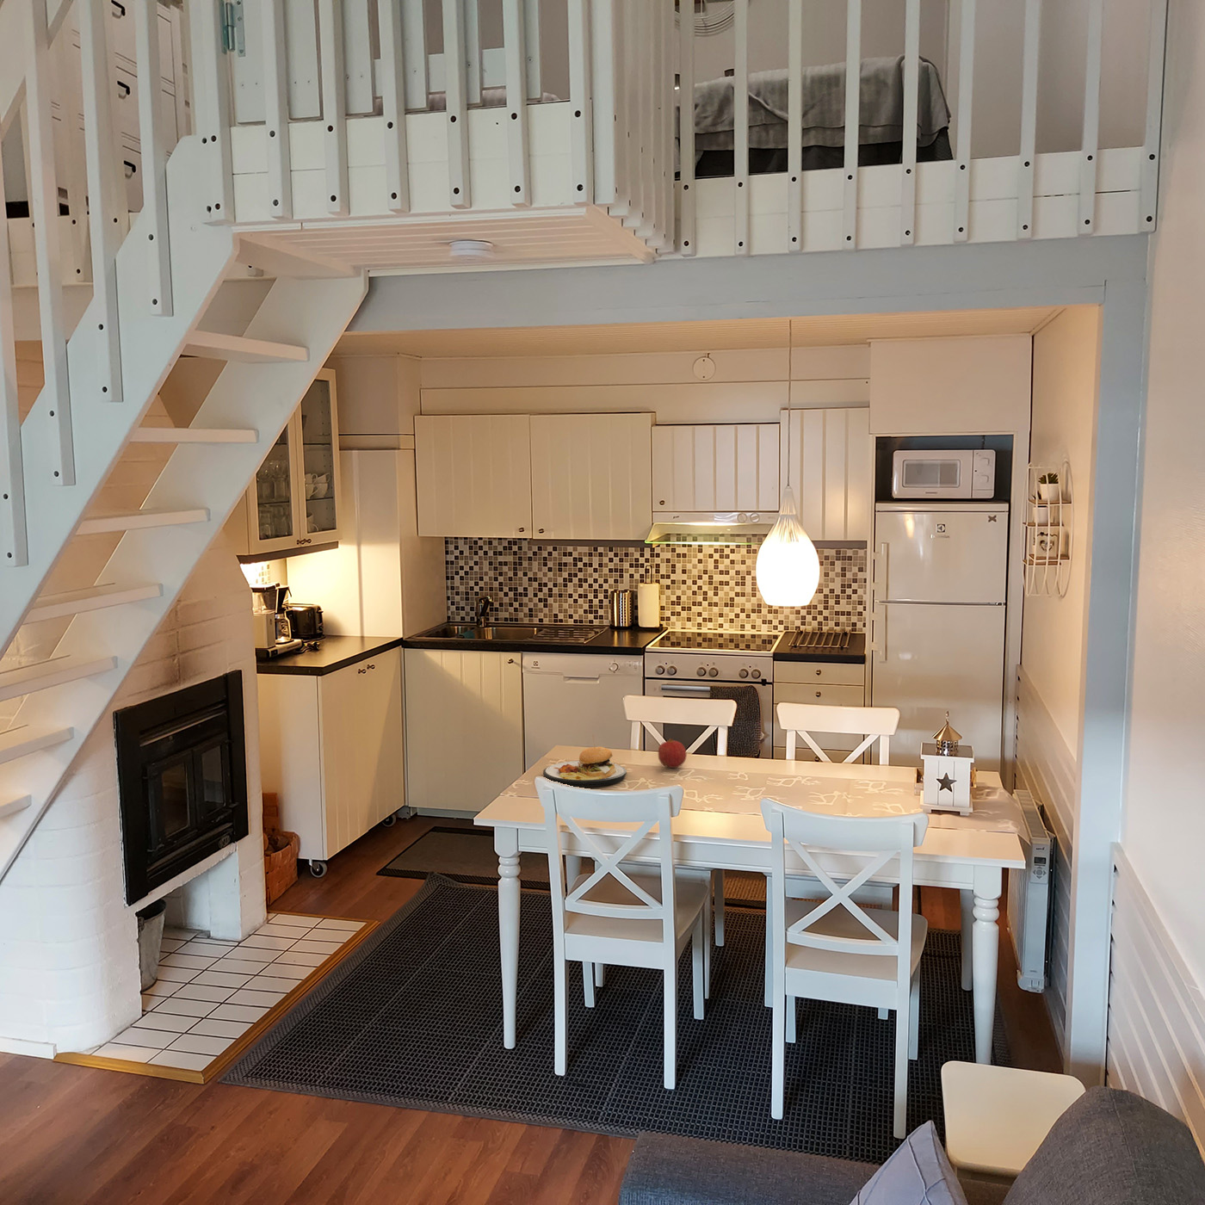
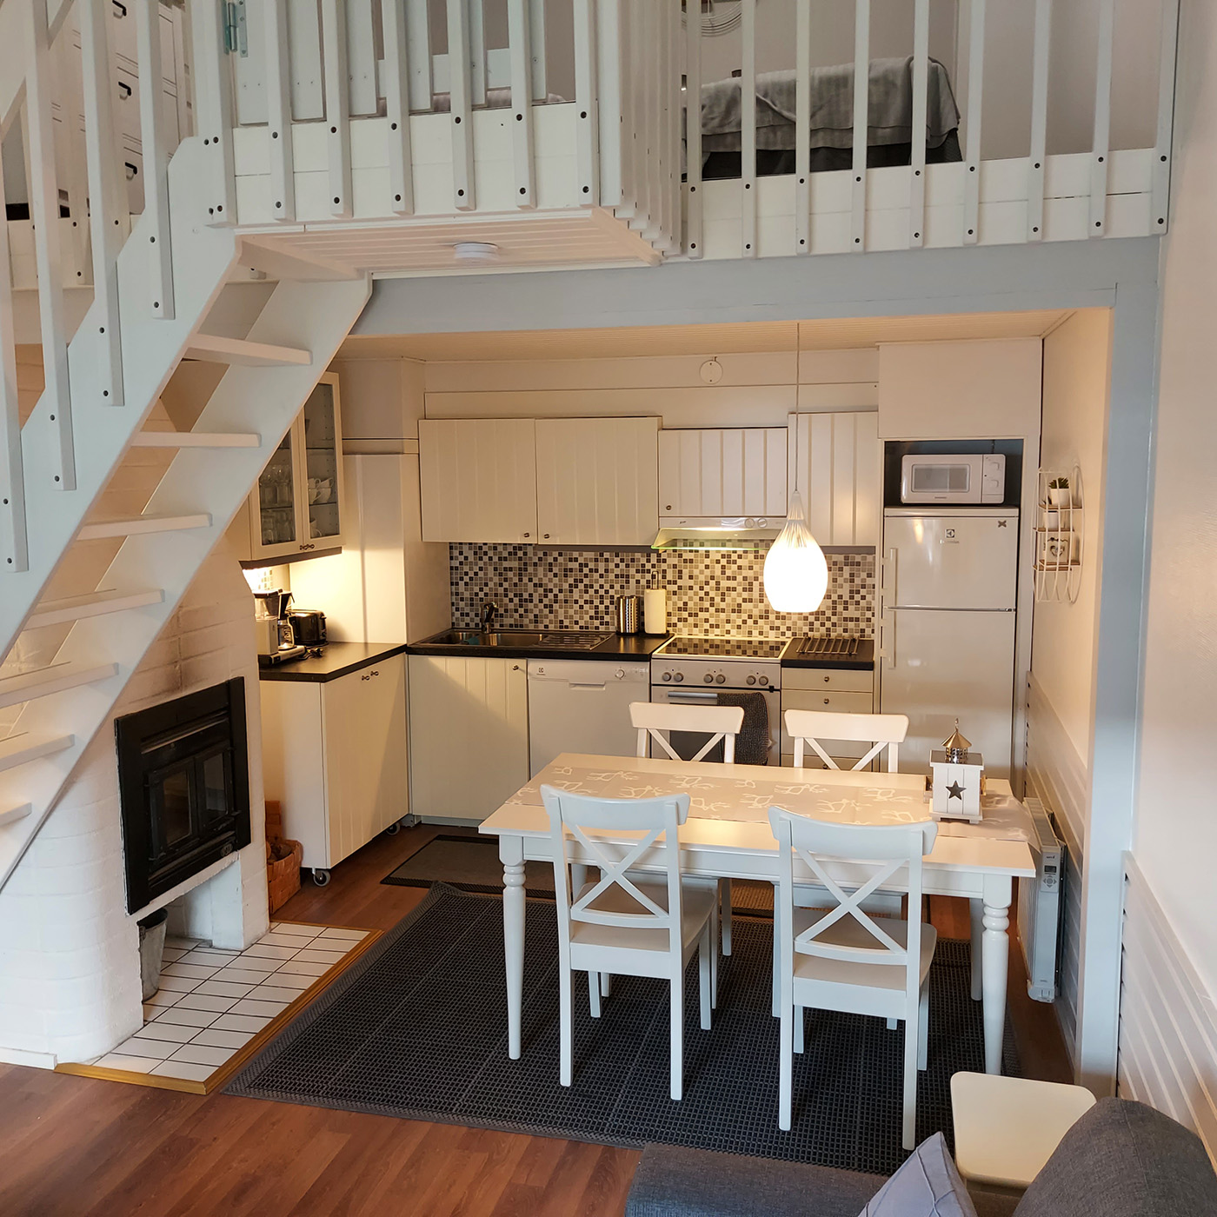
- plate (585, 755)
- fruit (671, 753)
